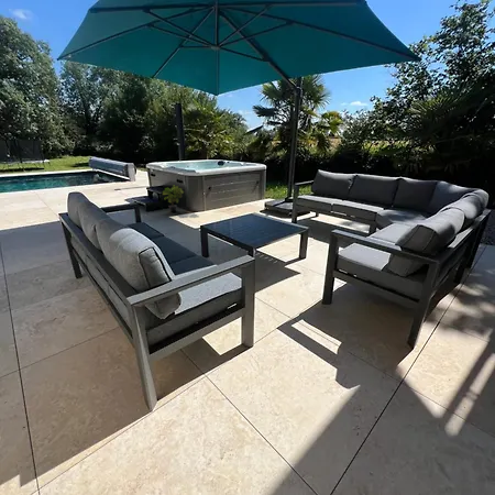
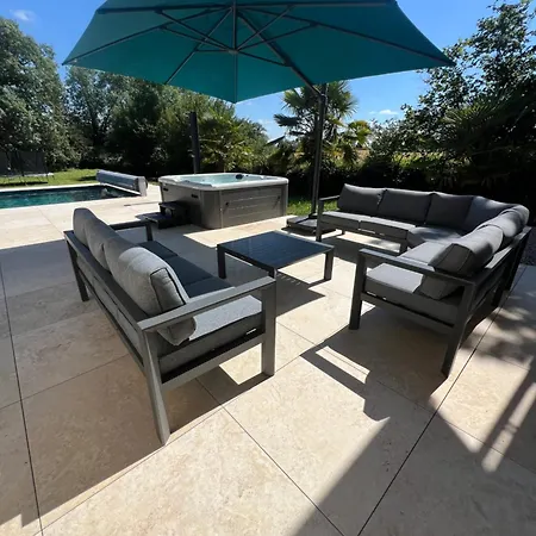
- potted plant (174, 198)
